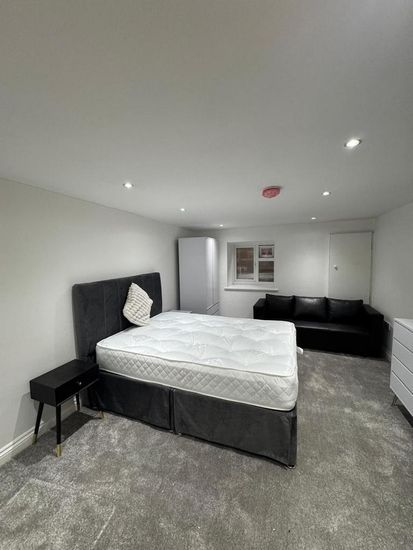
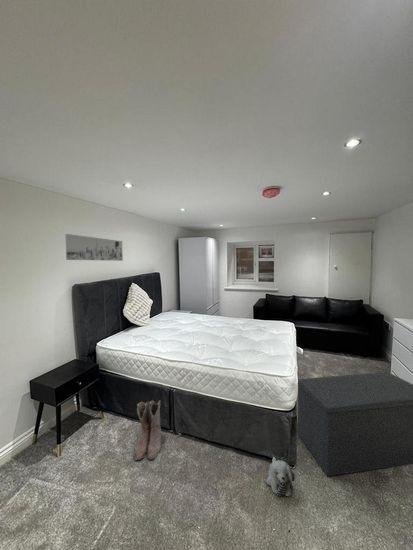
+ bench (361, 416)
+ boots (148, 426)
+ plush toy (280, 467)
+ wall art (98, 249)
